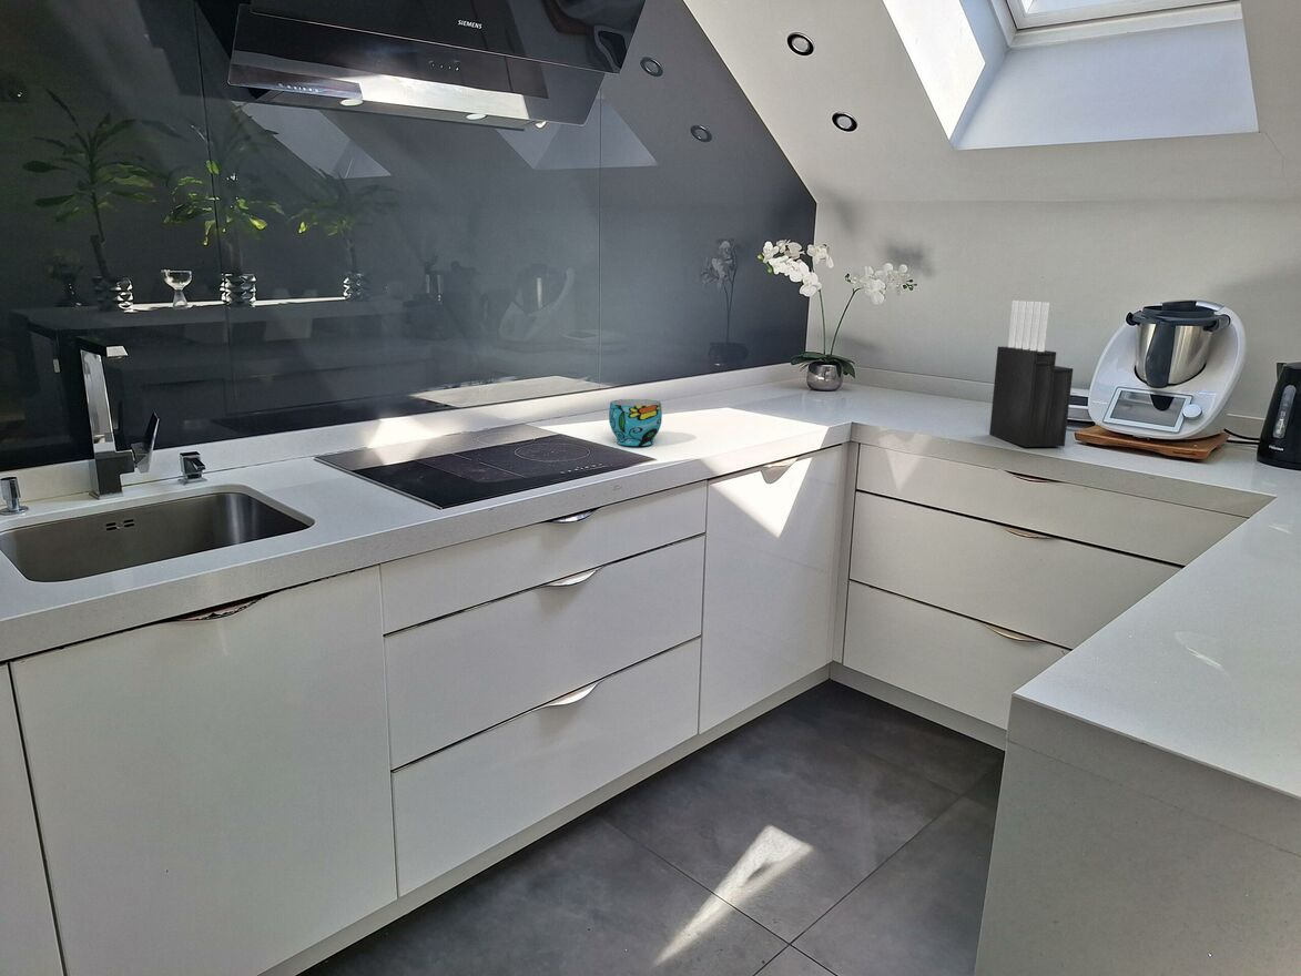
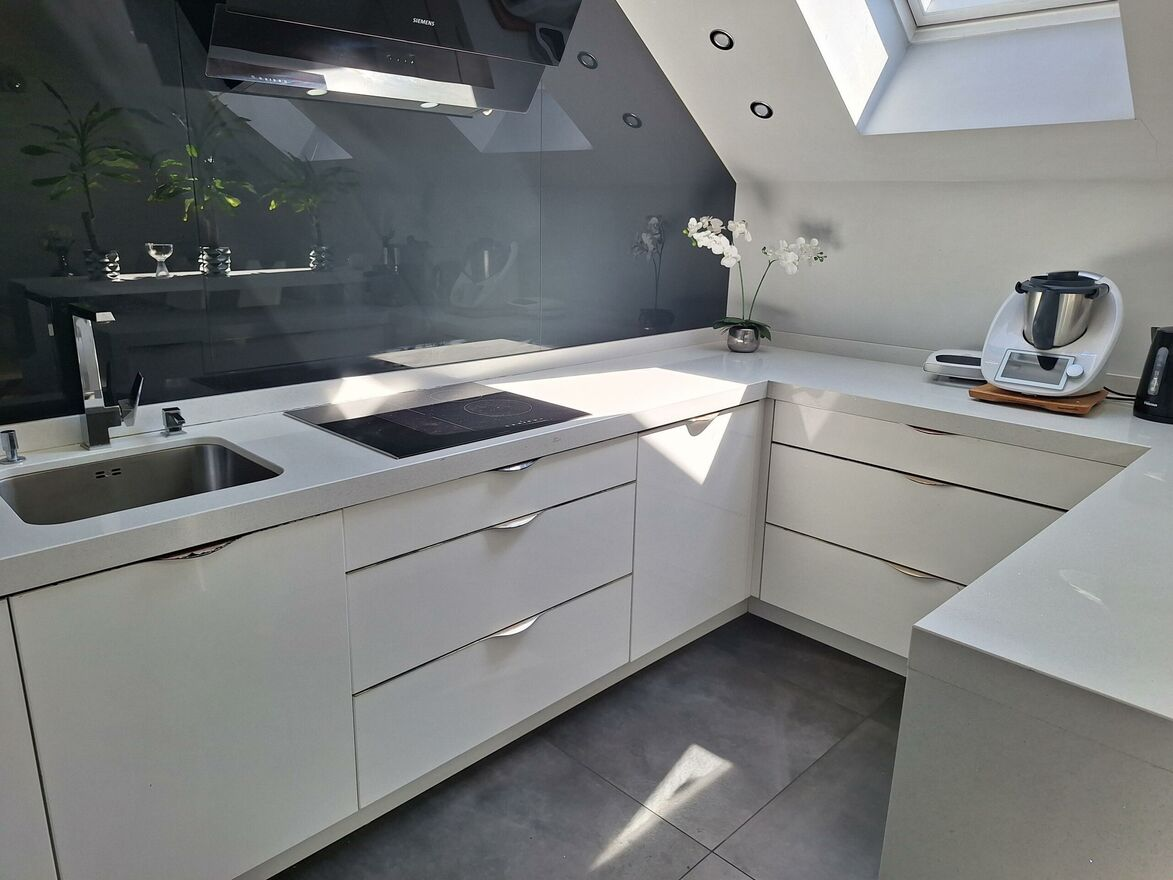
- cup (633, 421)
- knife block (1036, 372)
